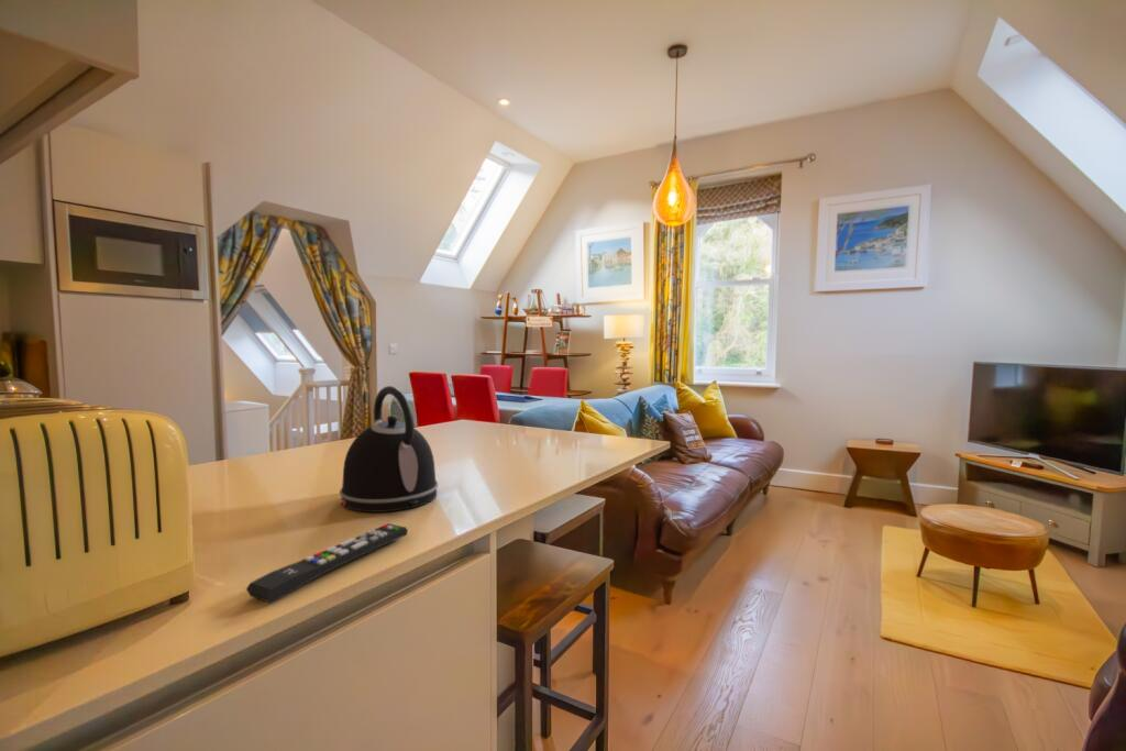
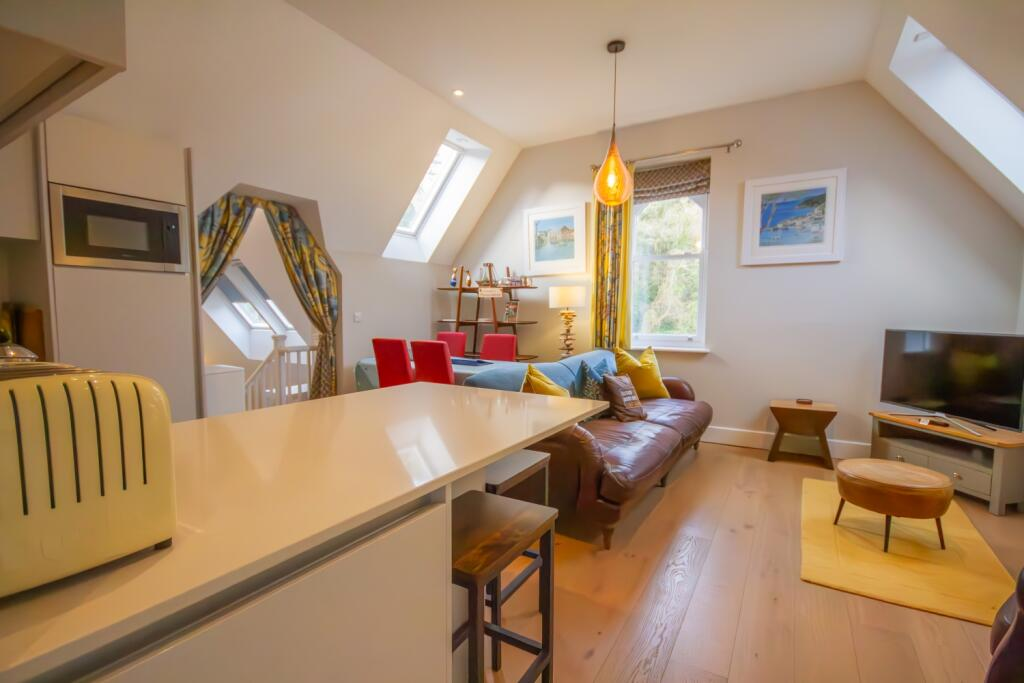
- remote control (338, 556)
- kettle (389, 442)
